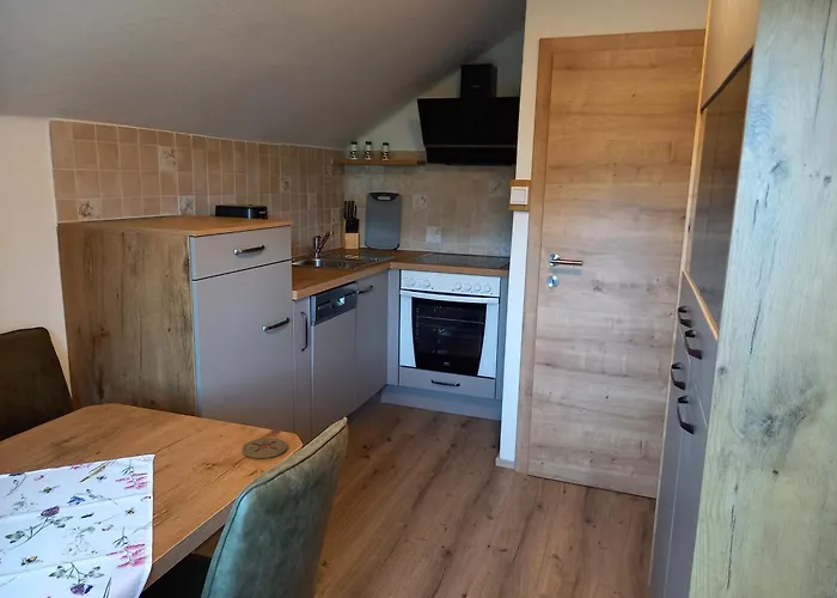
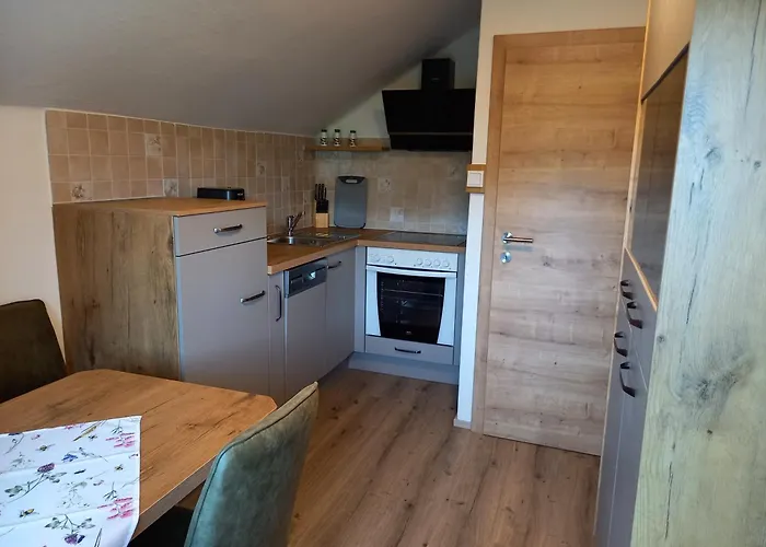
- coaster (264, 447)
